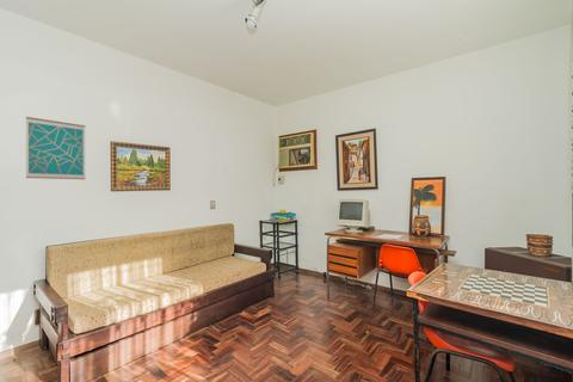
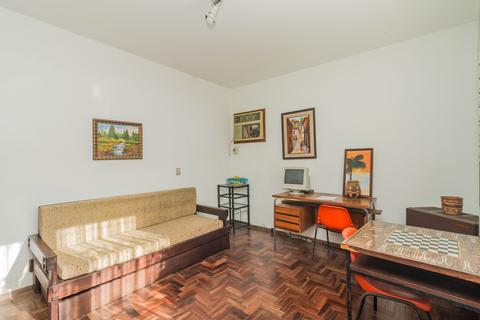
- wall art (57, 149)
